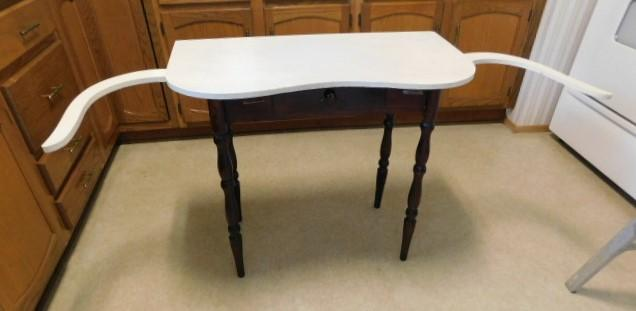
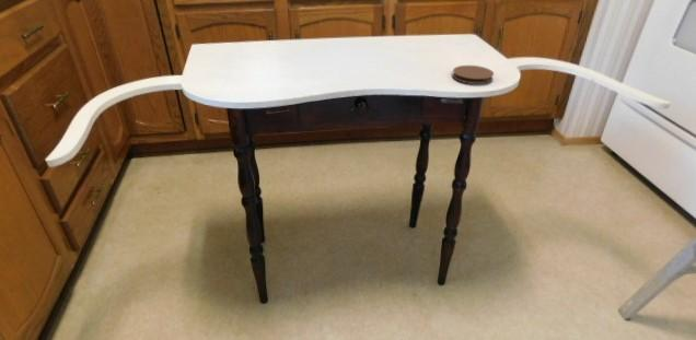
+ coaster (473, 74)
